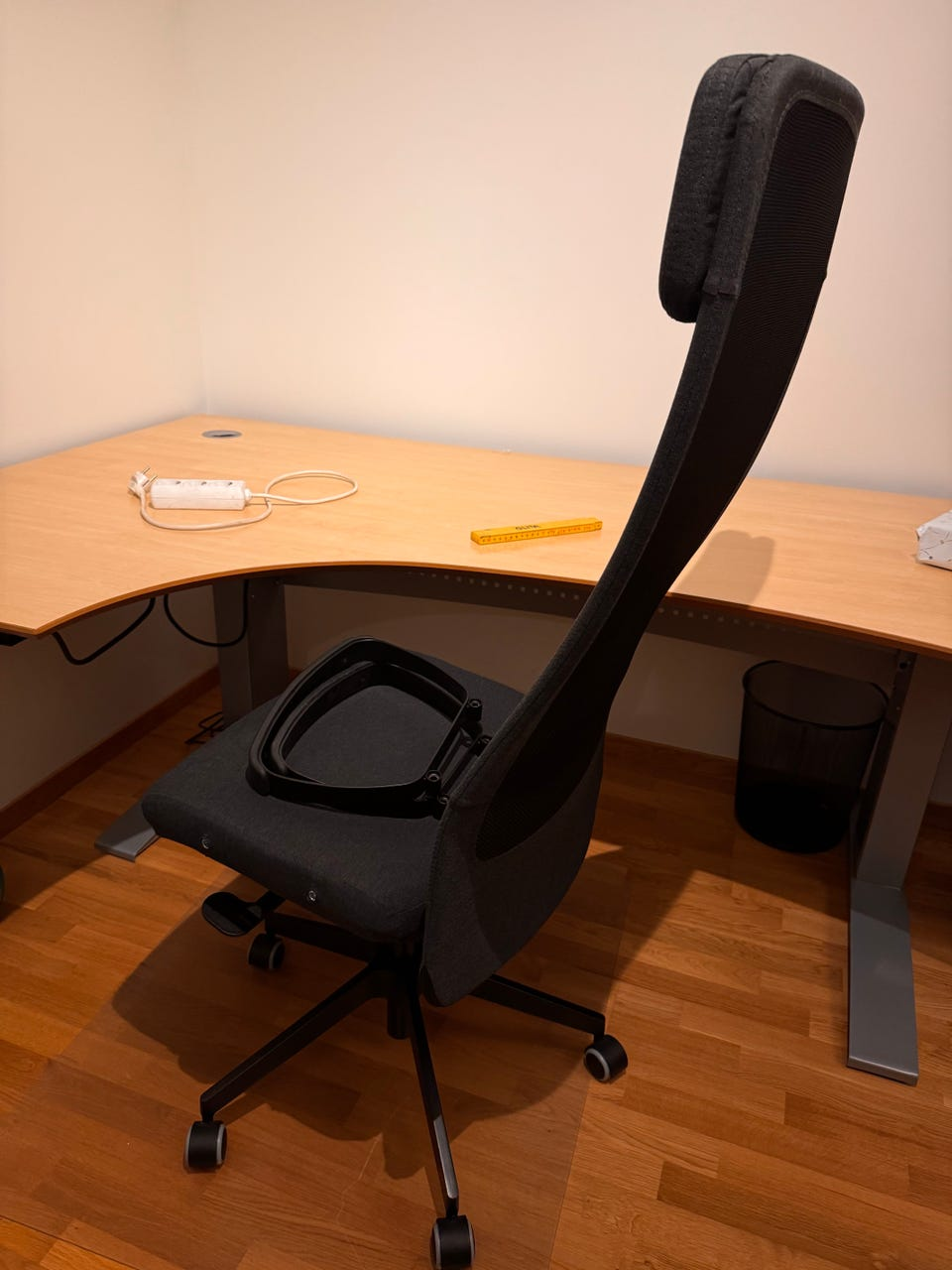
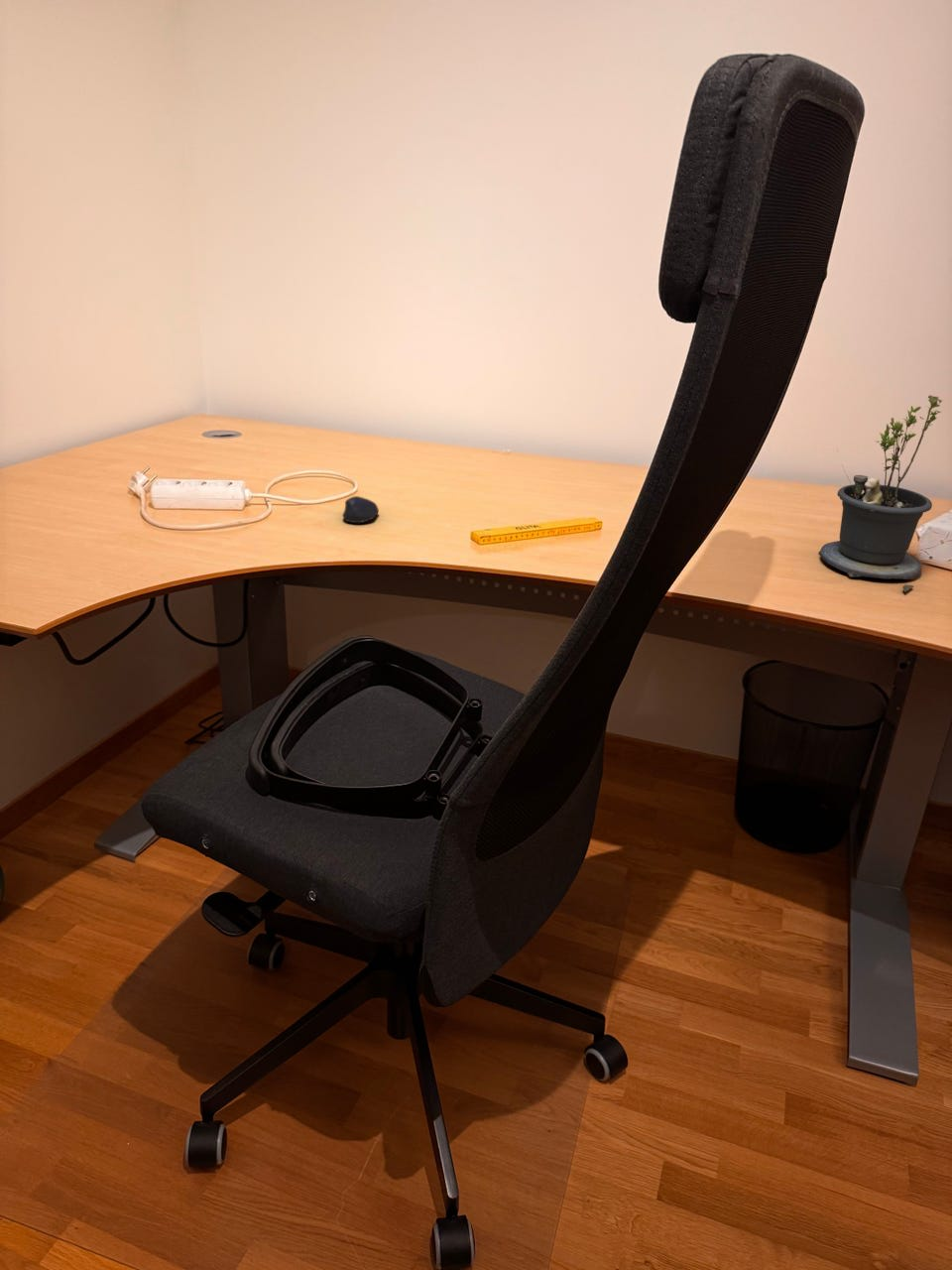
+ computer mouse (360, 506)
+ potted plant (890, 482)
